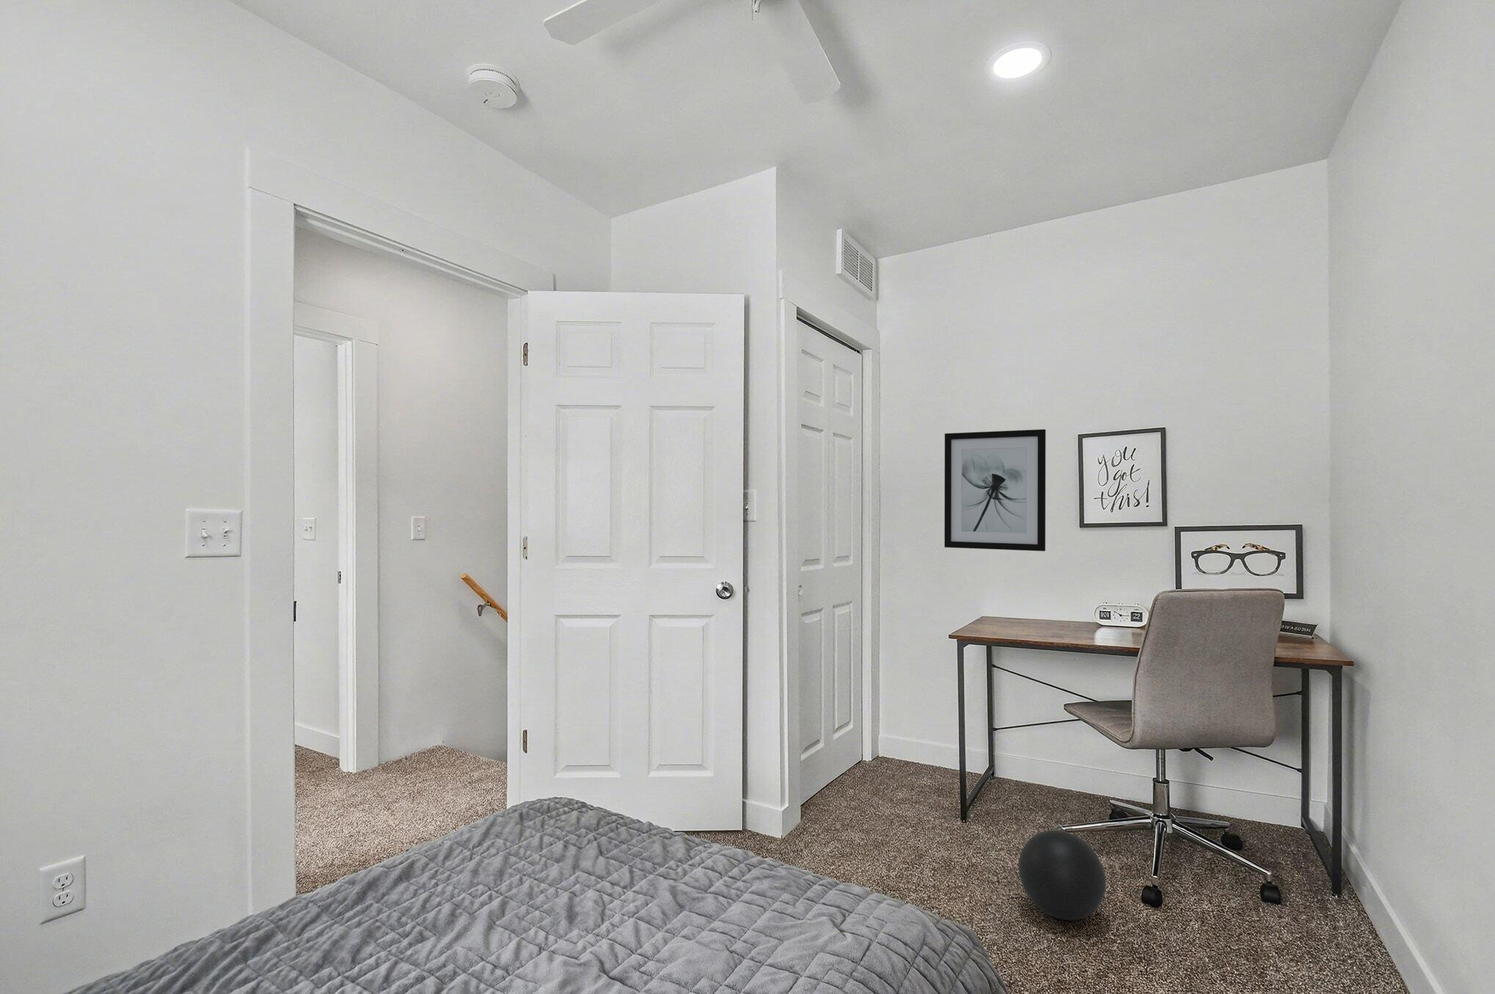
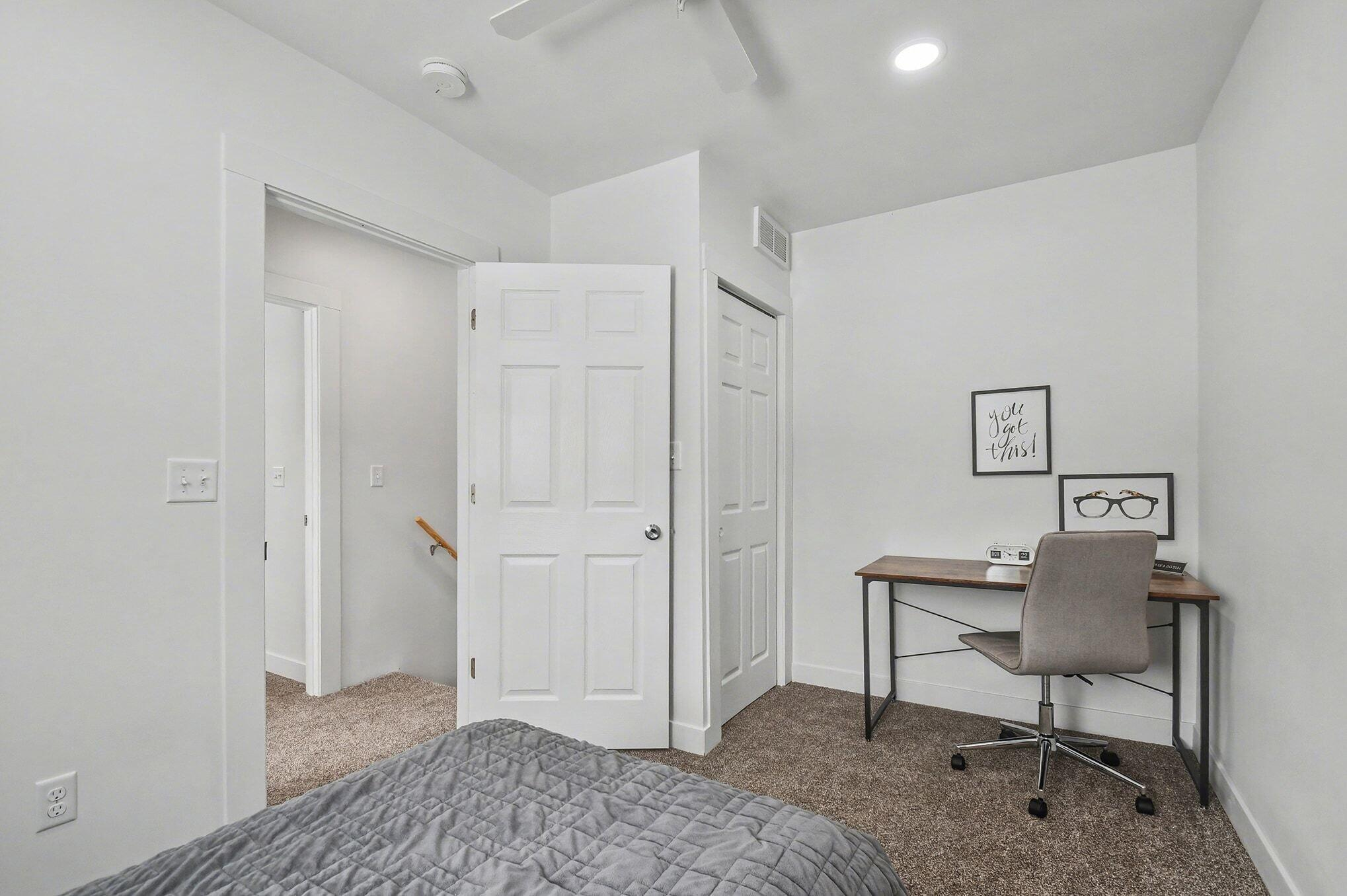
- ball (1061, 874)
- wall art (993, 489)
